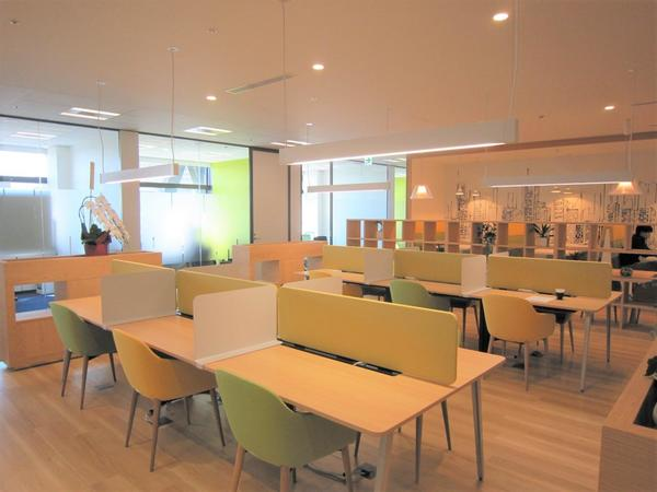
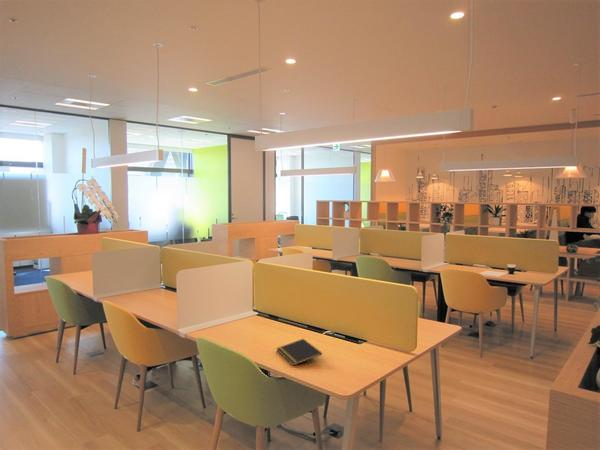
+ notepad (298, 351)
